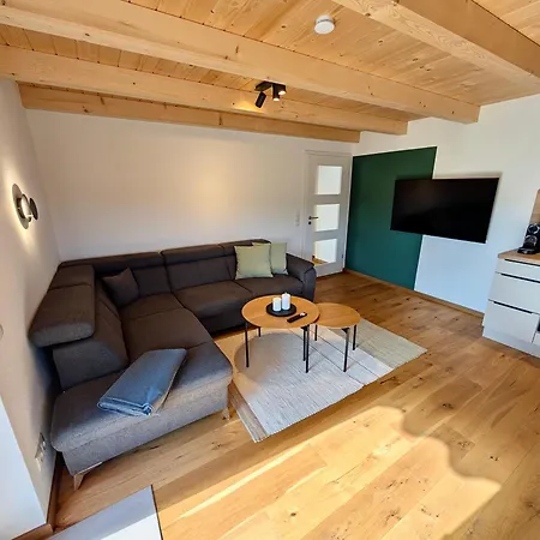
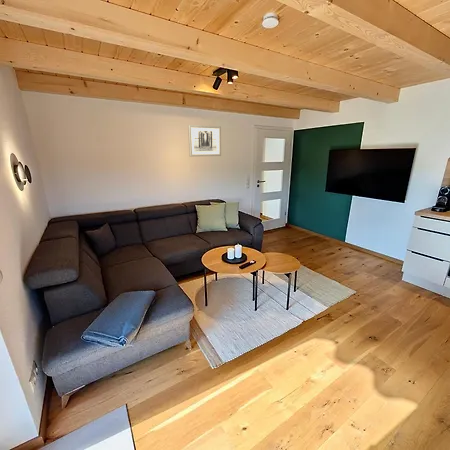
+ wall art (205, 141)
